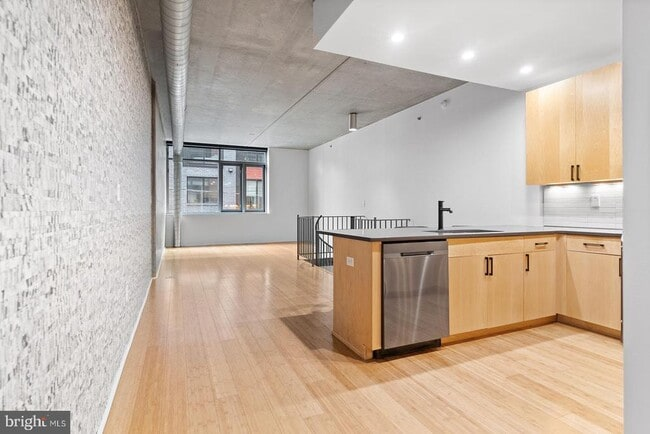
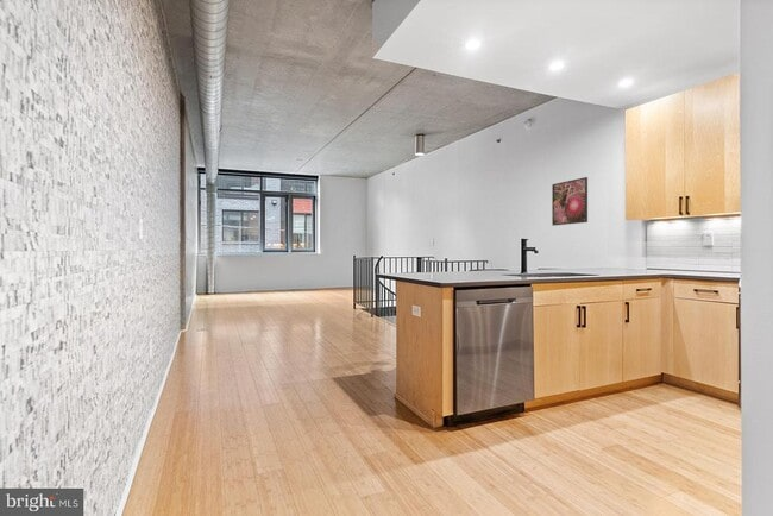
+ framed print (568, 202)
